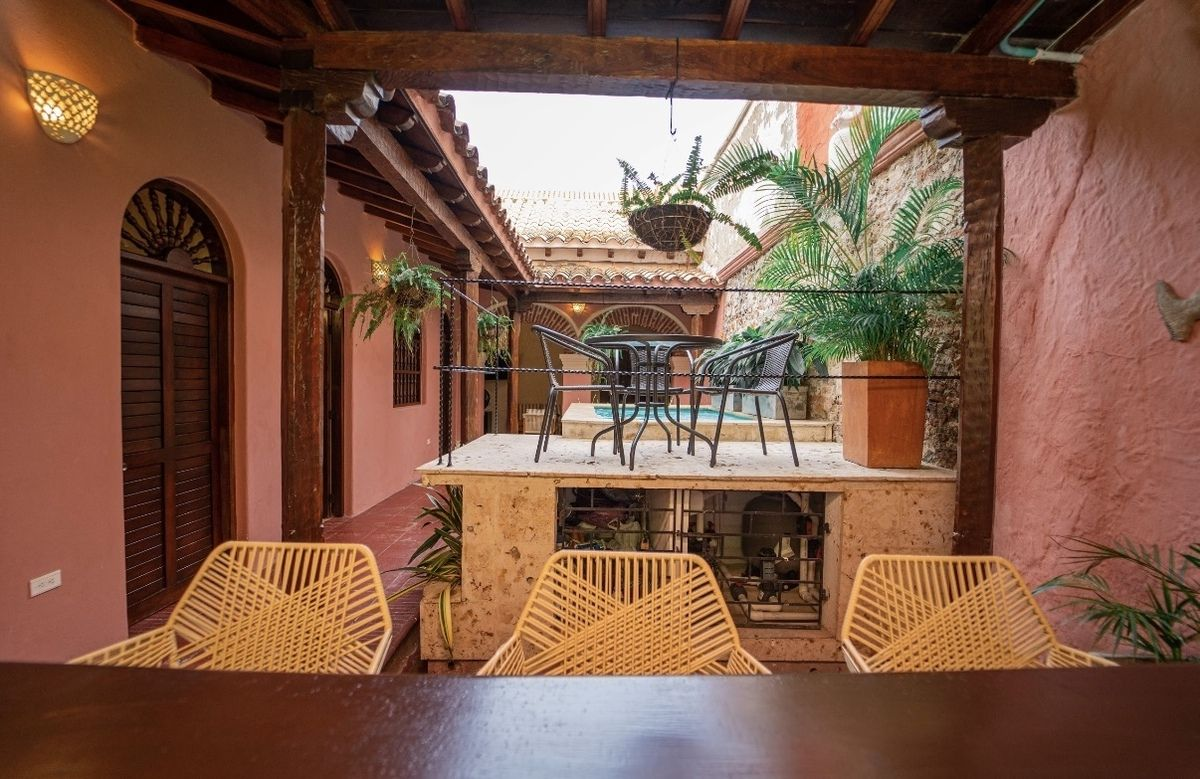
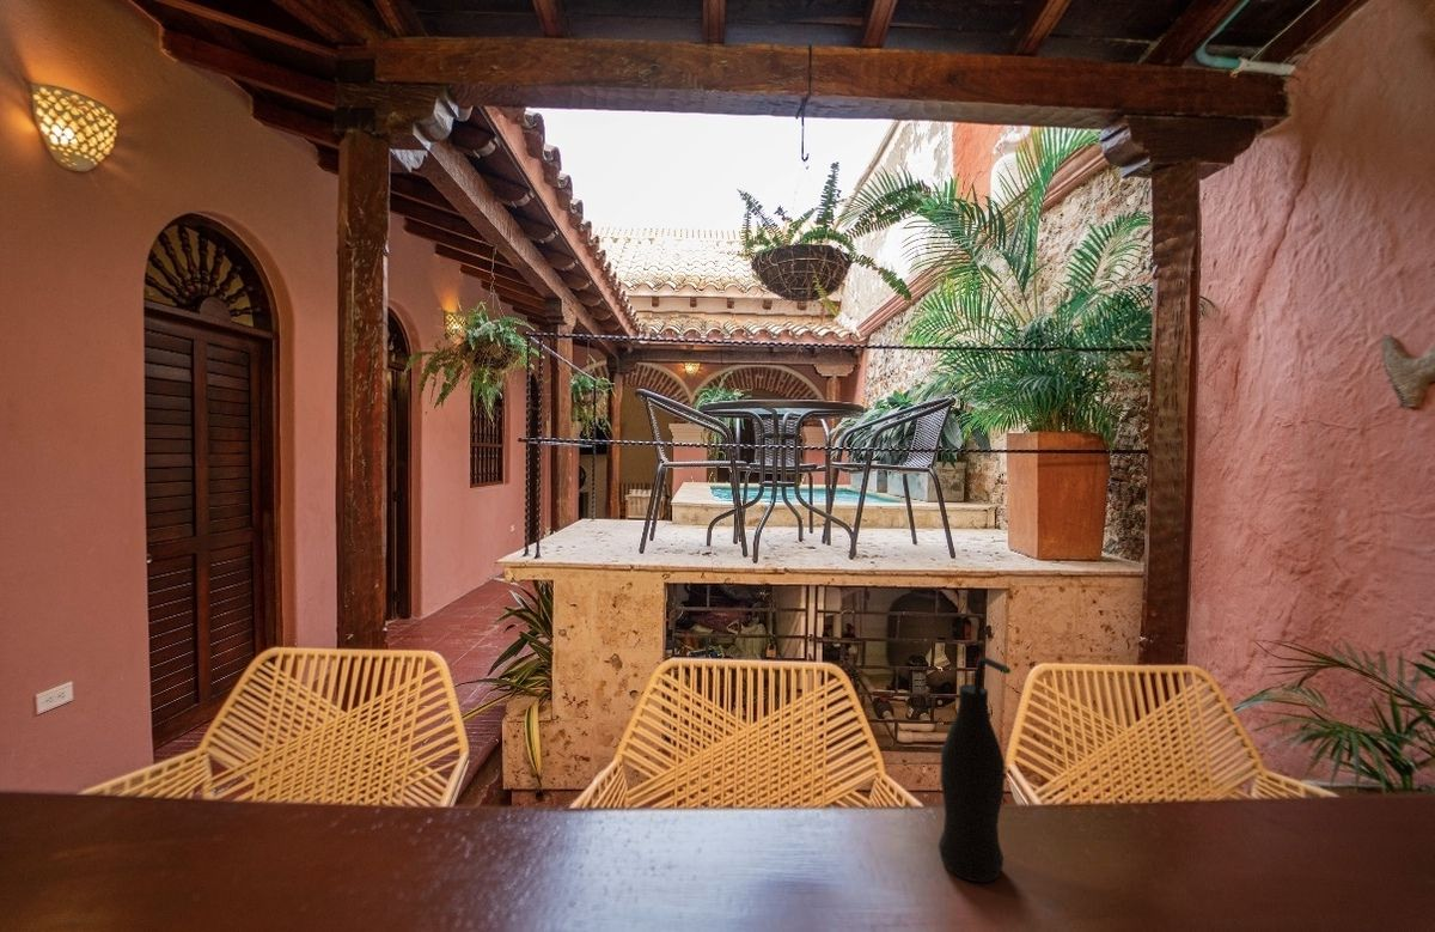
+ bottle (979, 762)
